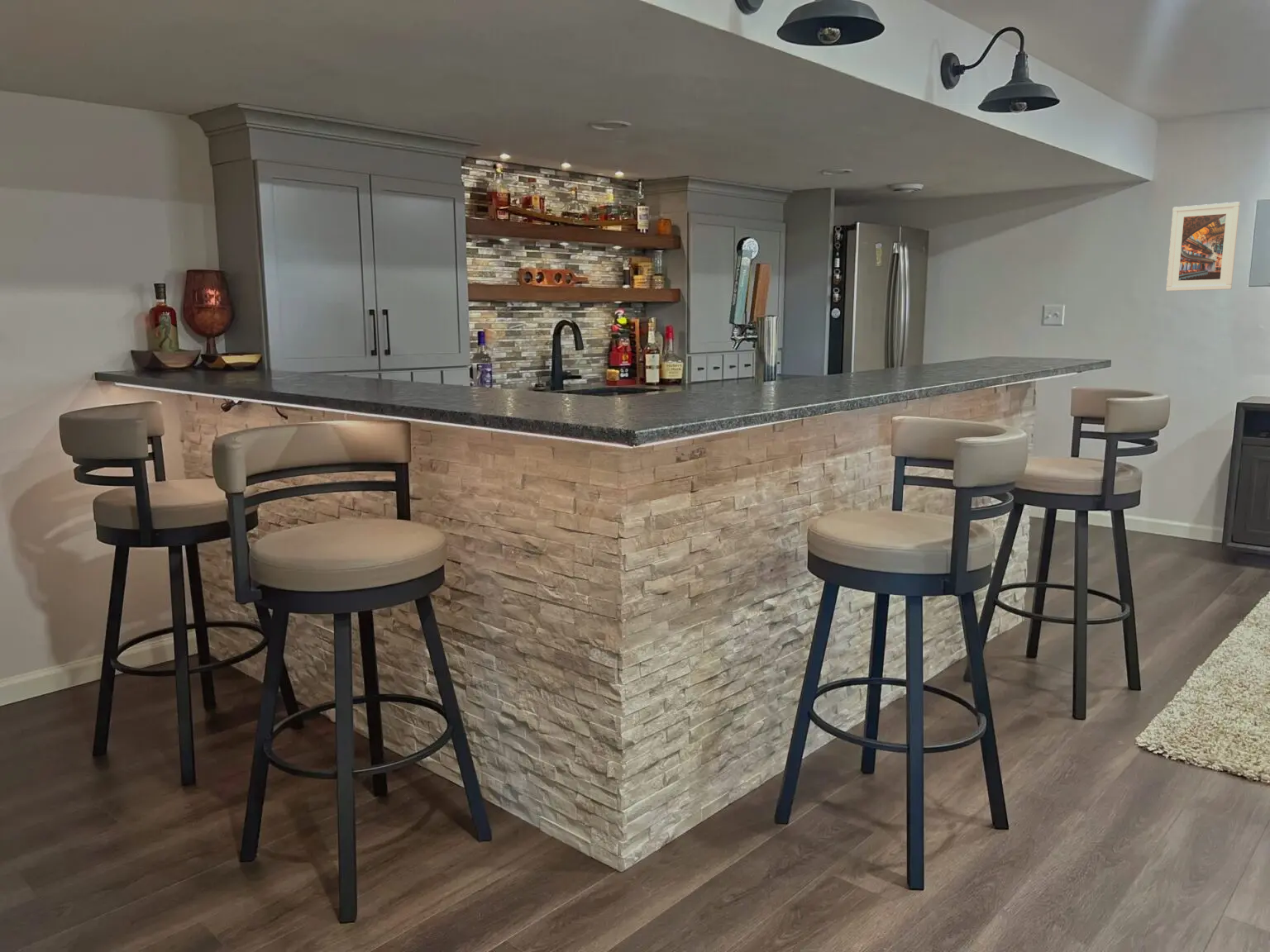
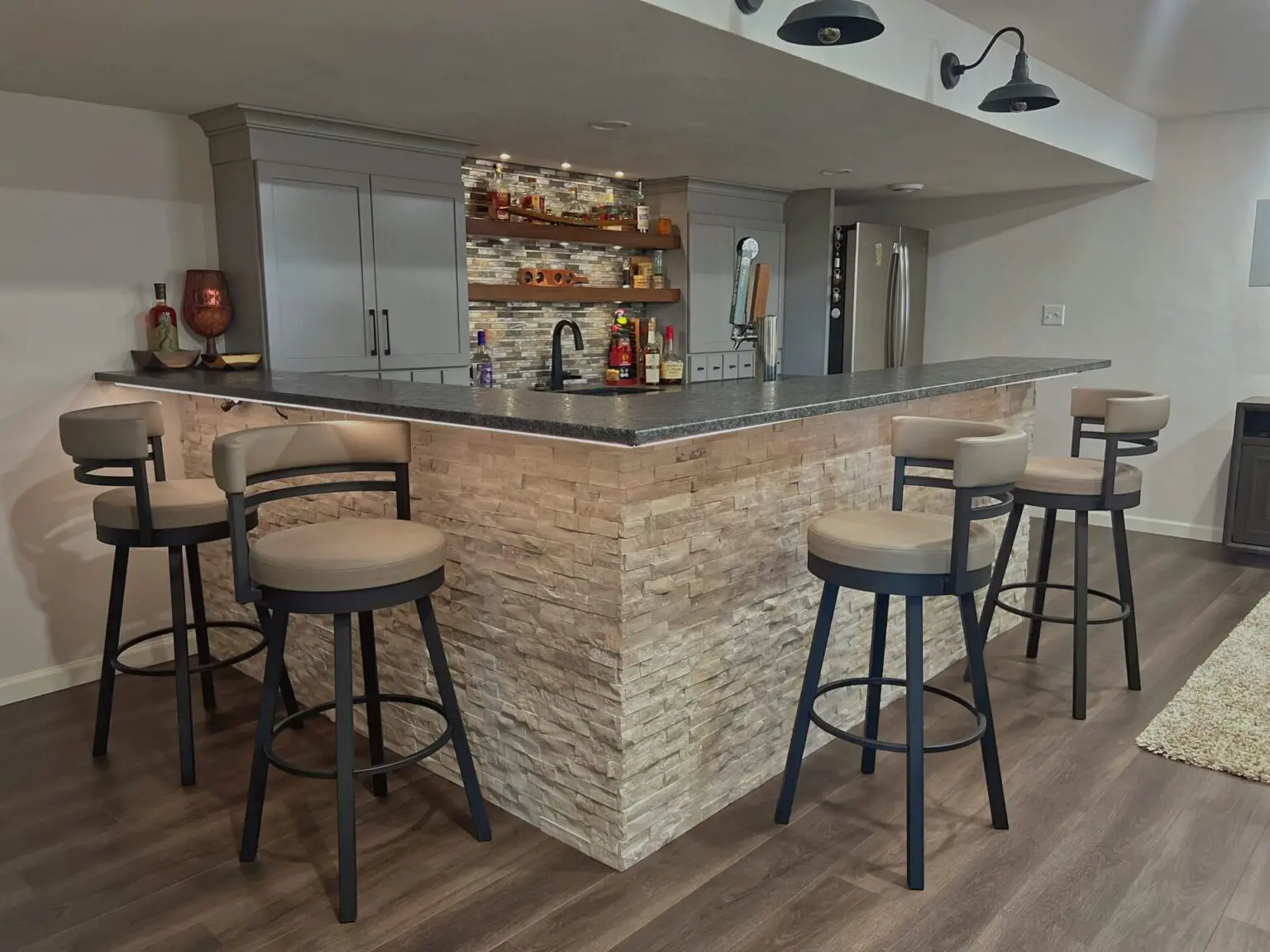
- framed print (1201, 247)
